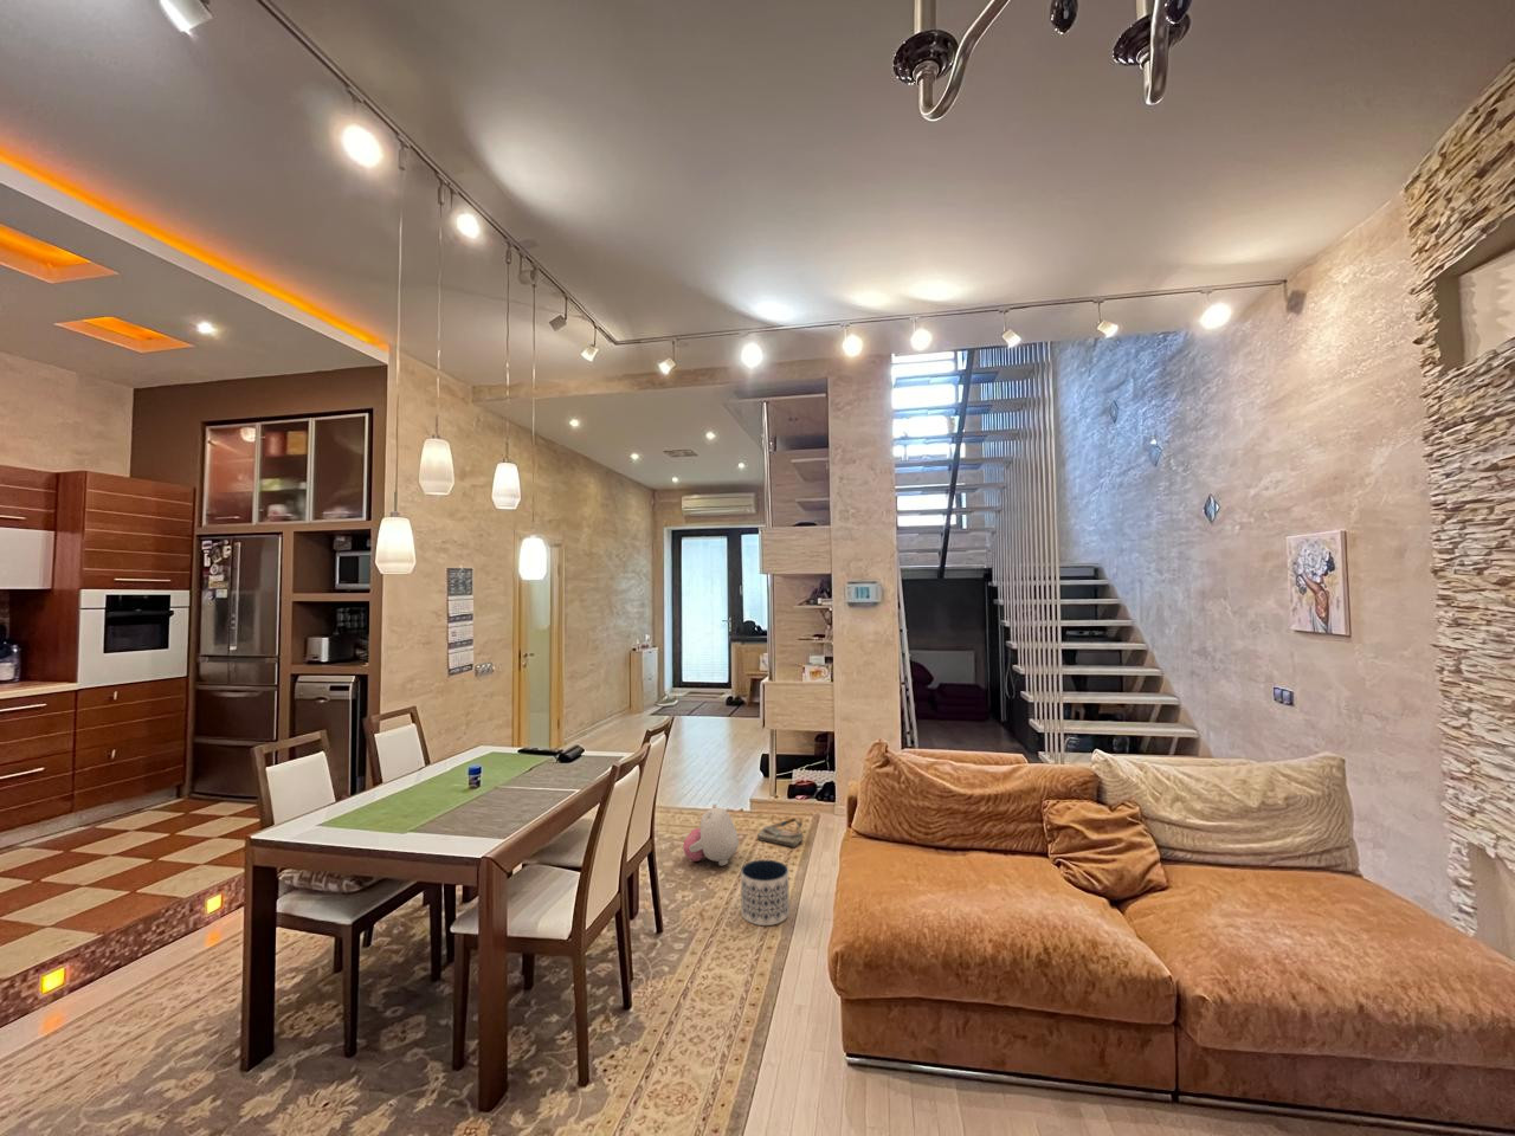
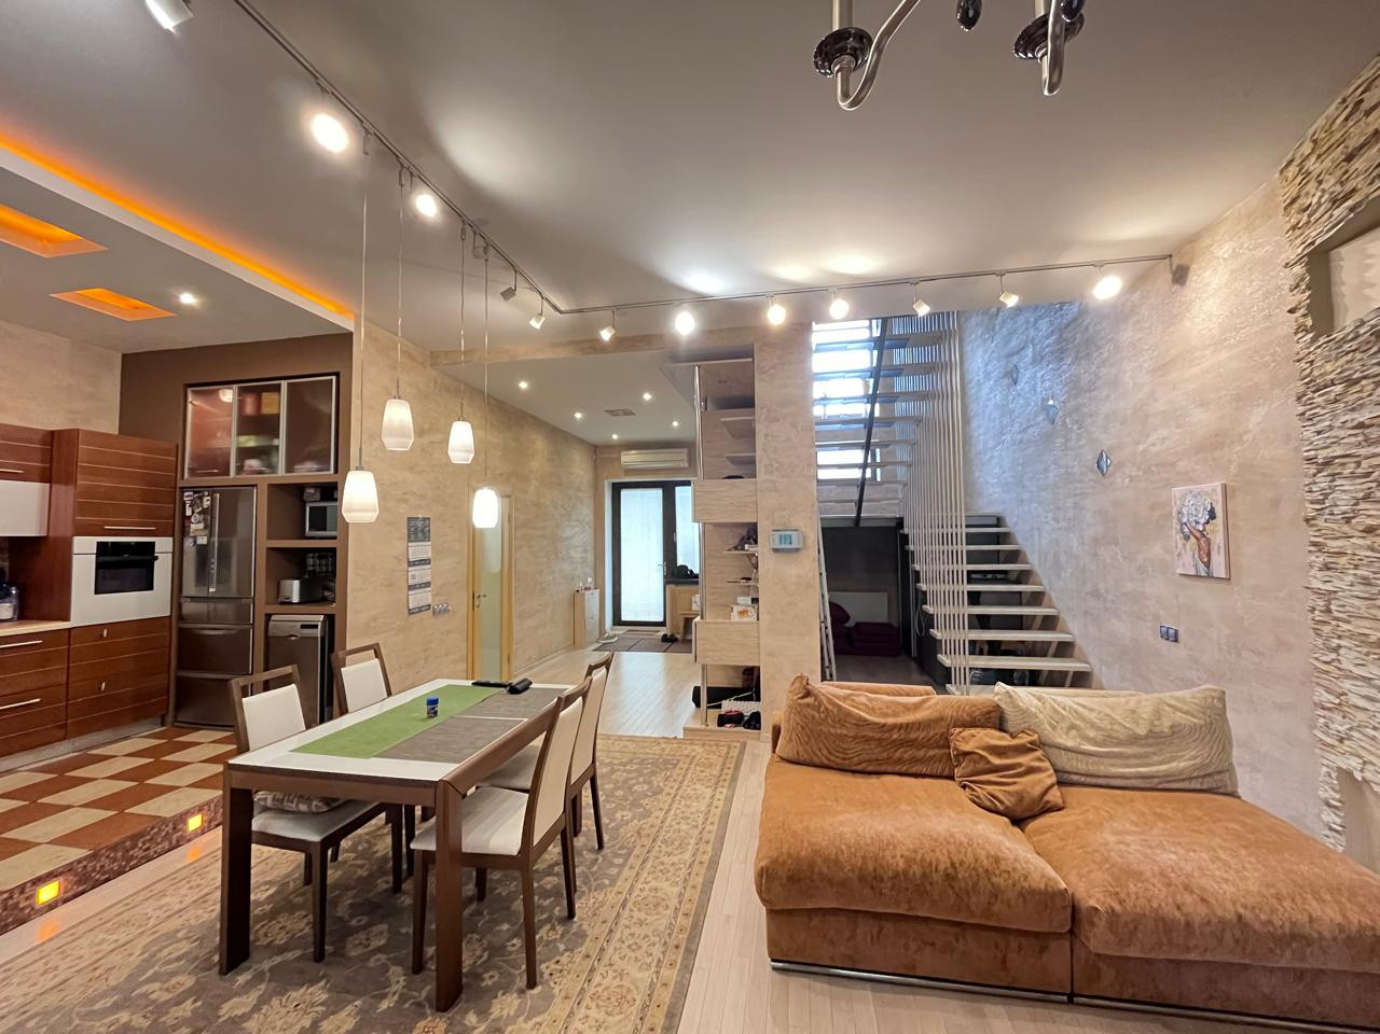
- planter (765, 891)
- bag (785, 831)
- plush toy (711, 834)
